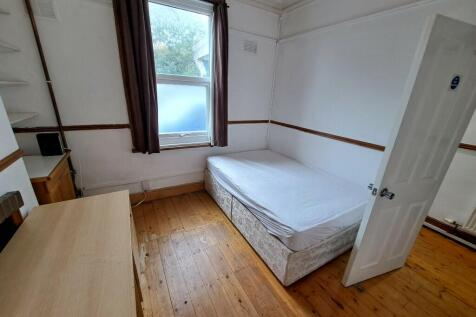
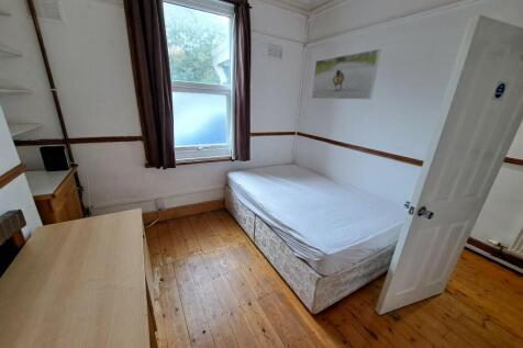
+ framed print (340, 78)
